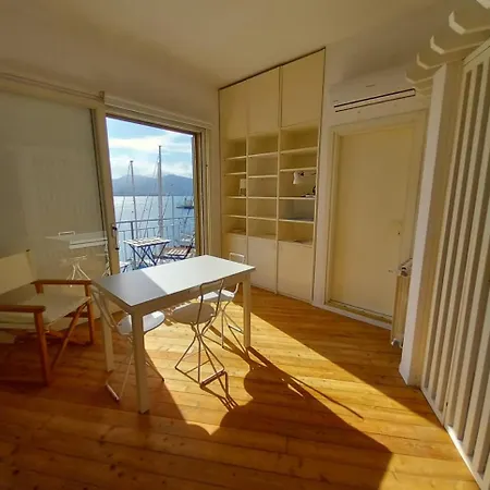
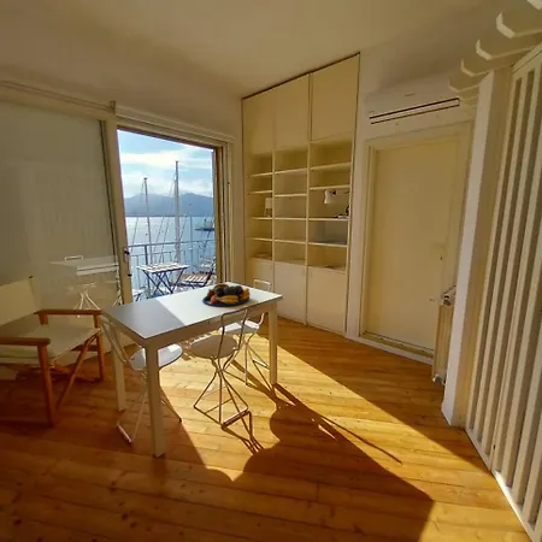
+ fruit bowl (225, 291)
